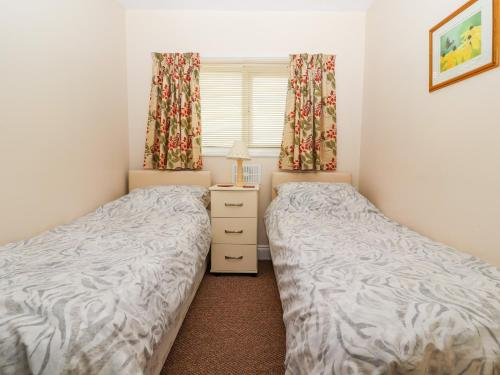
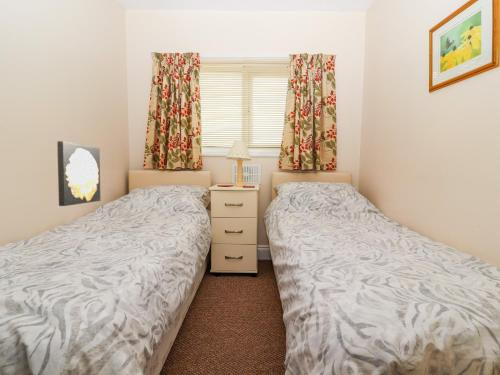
+ wall art (80, 174)
